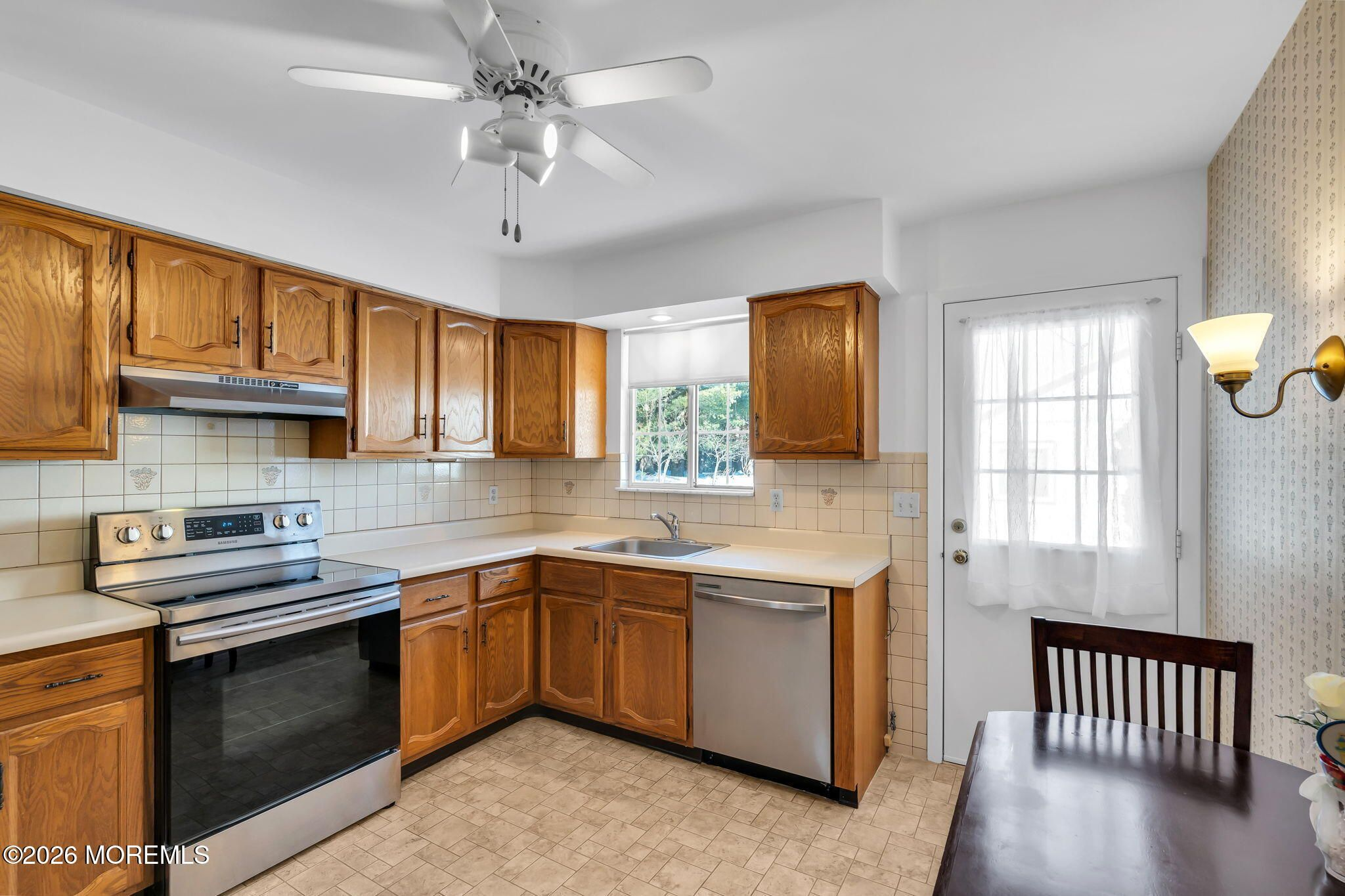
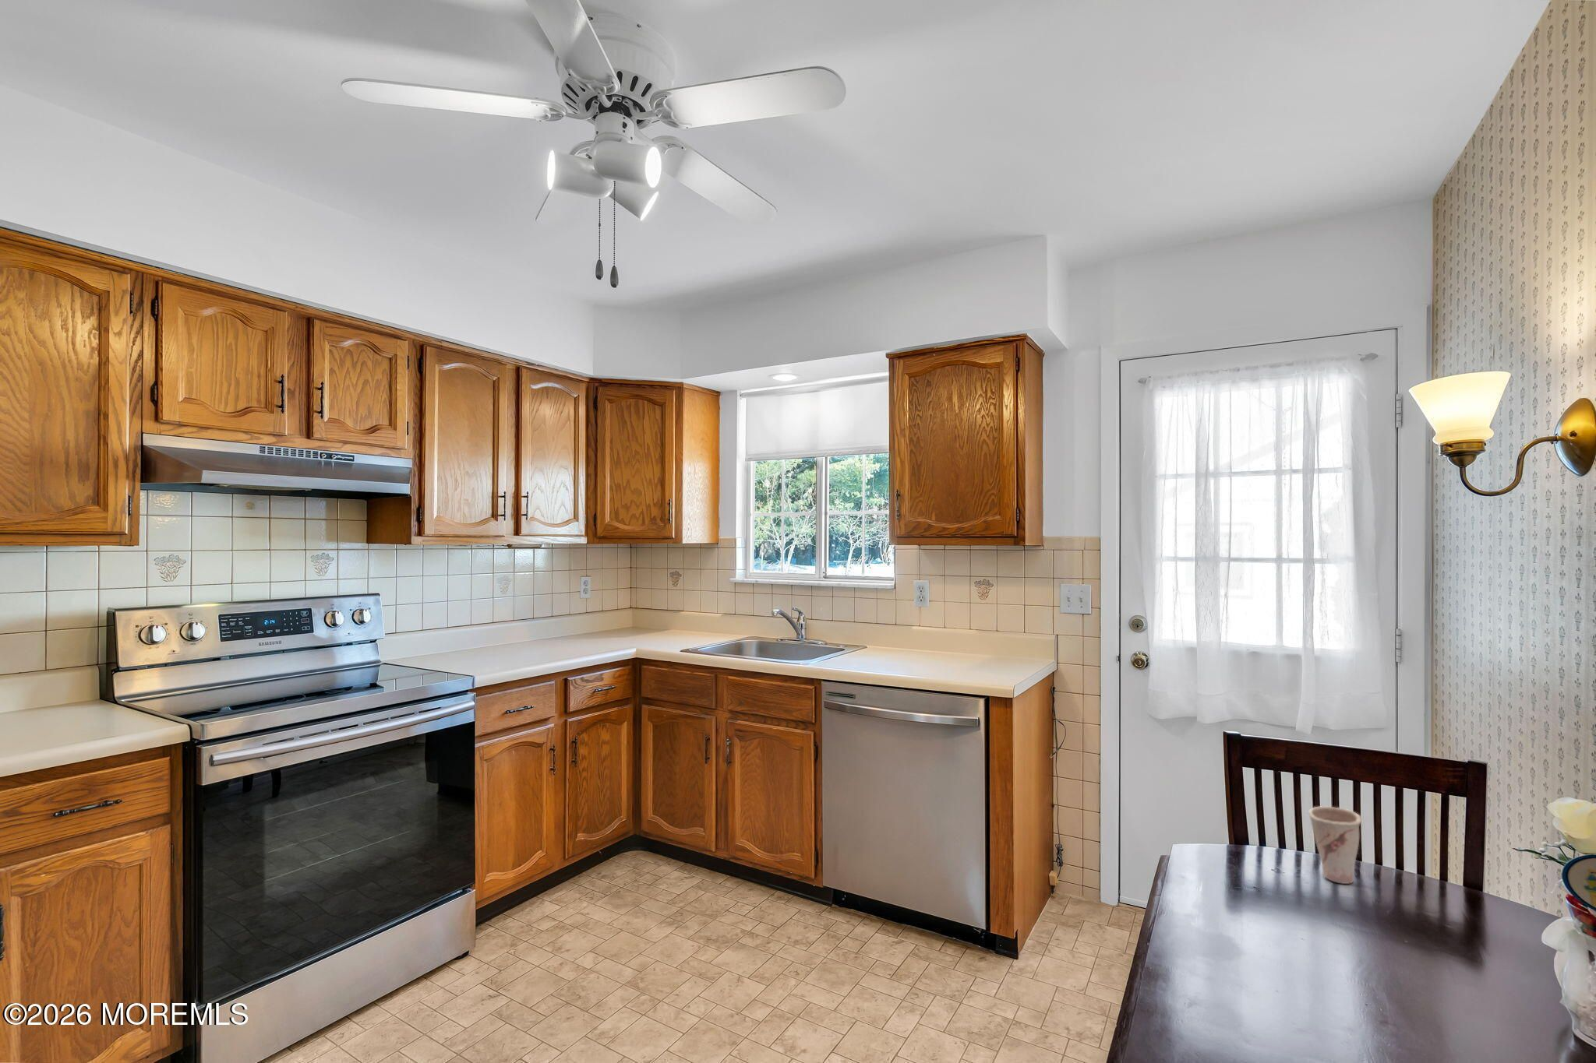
+ cup (1335, 846)
